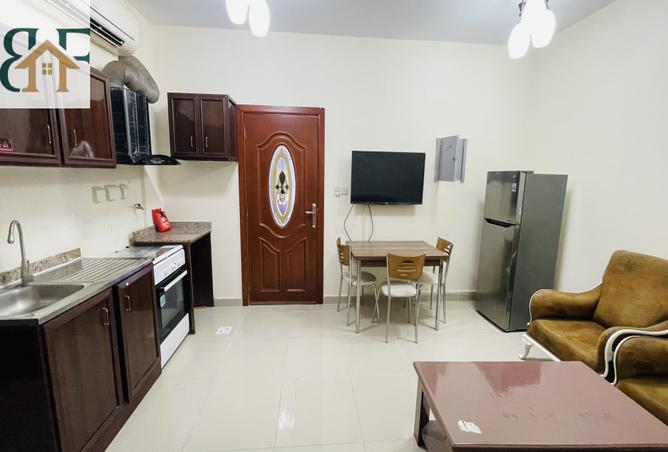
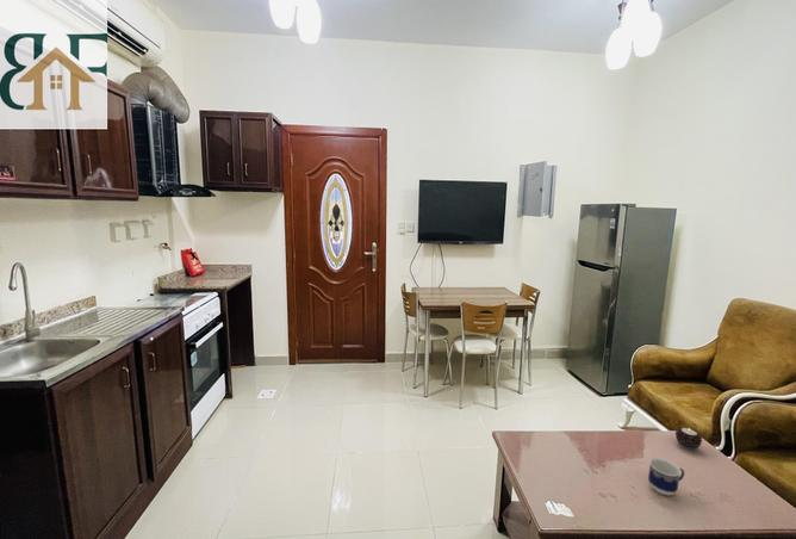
+ cup (666, 478)
+ candle (688, 436)
